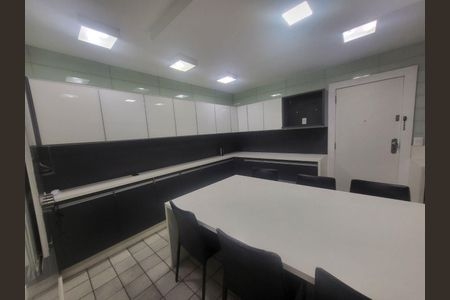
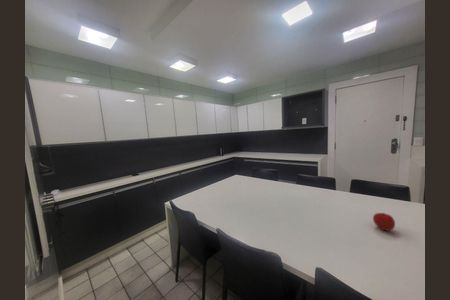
+ fruit (383, 221)
